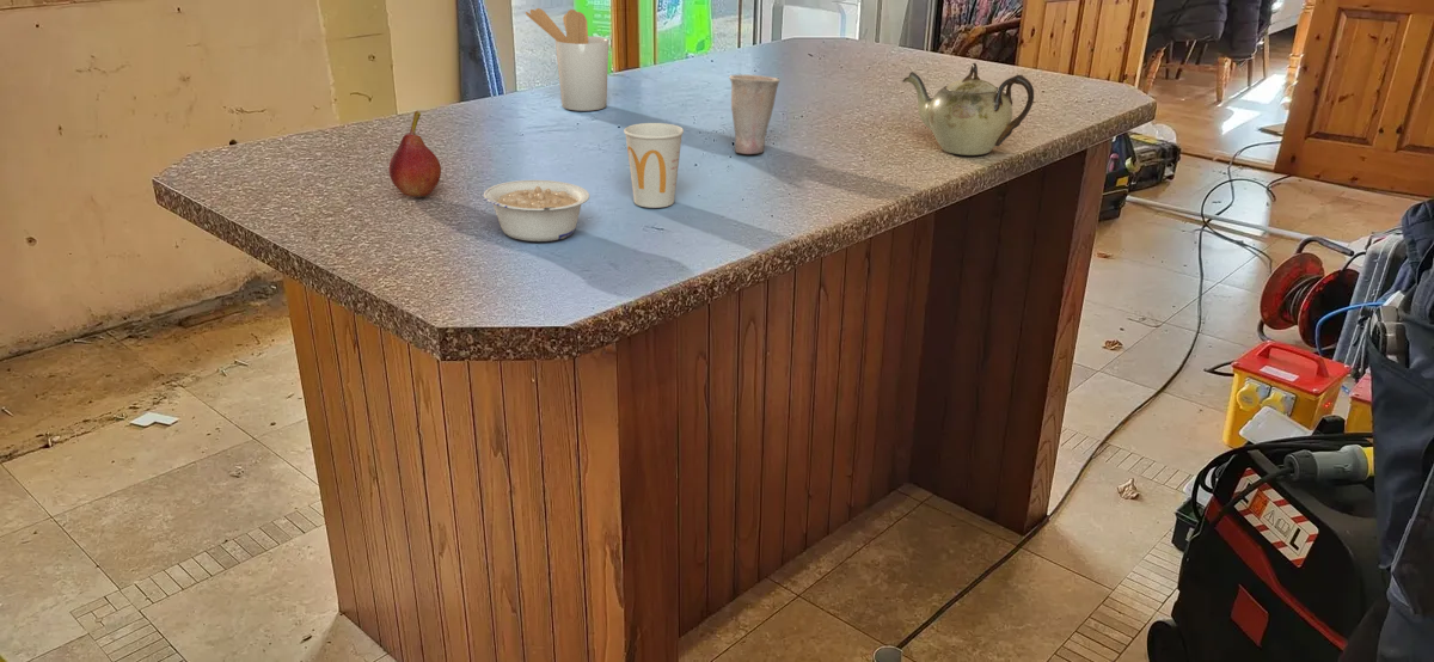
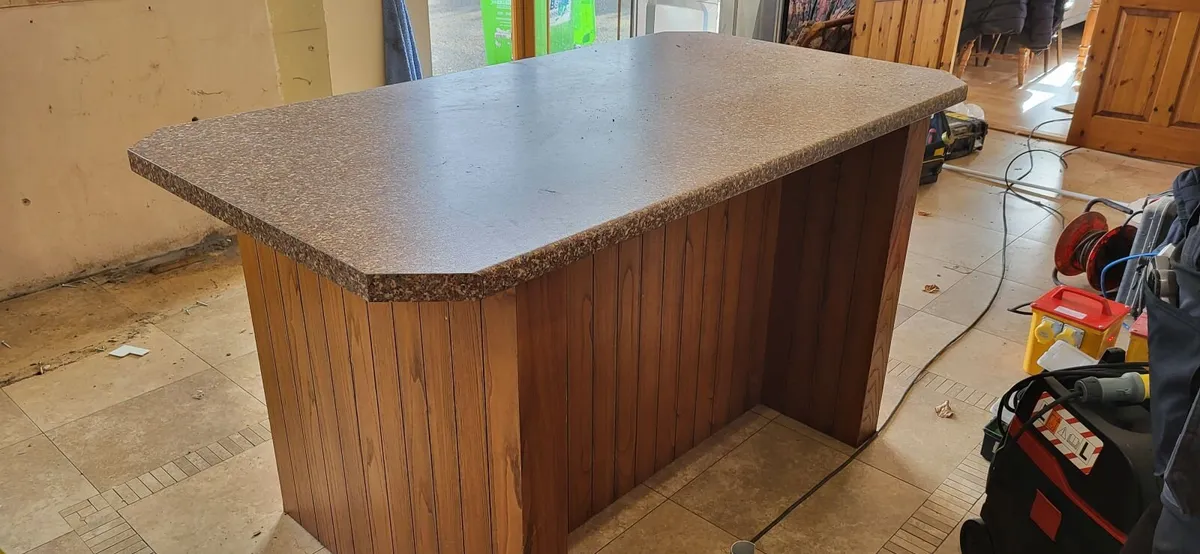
- fruit (413, 153)
- legume (540, 209)
- cup (654, 166)
- utensil holder (568, 56)
- teapot (963, 106)
- cup (753, 112)
